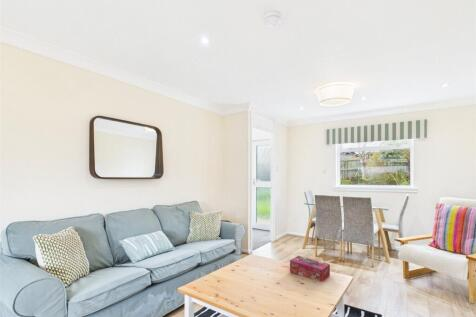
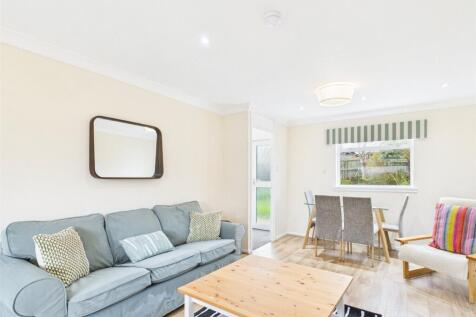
- tissue box (309, 268)
